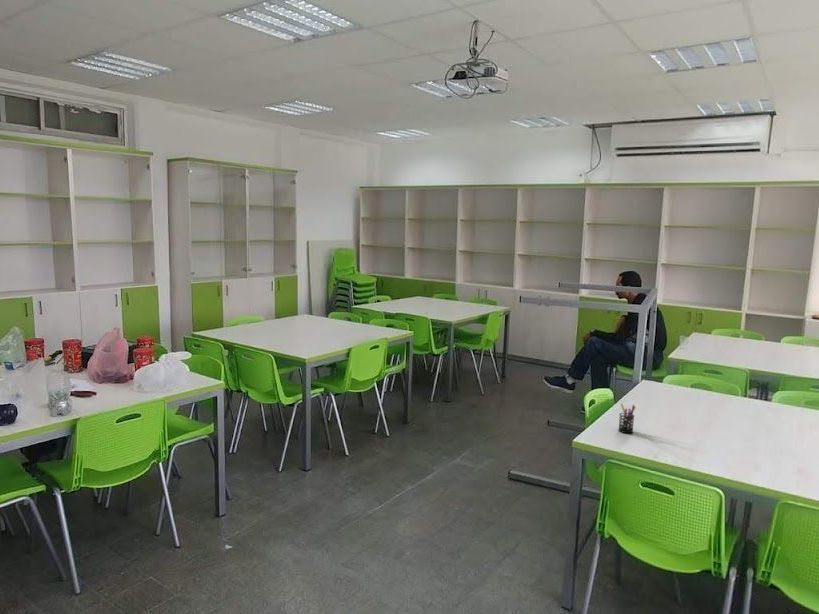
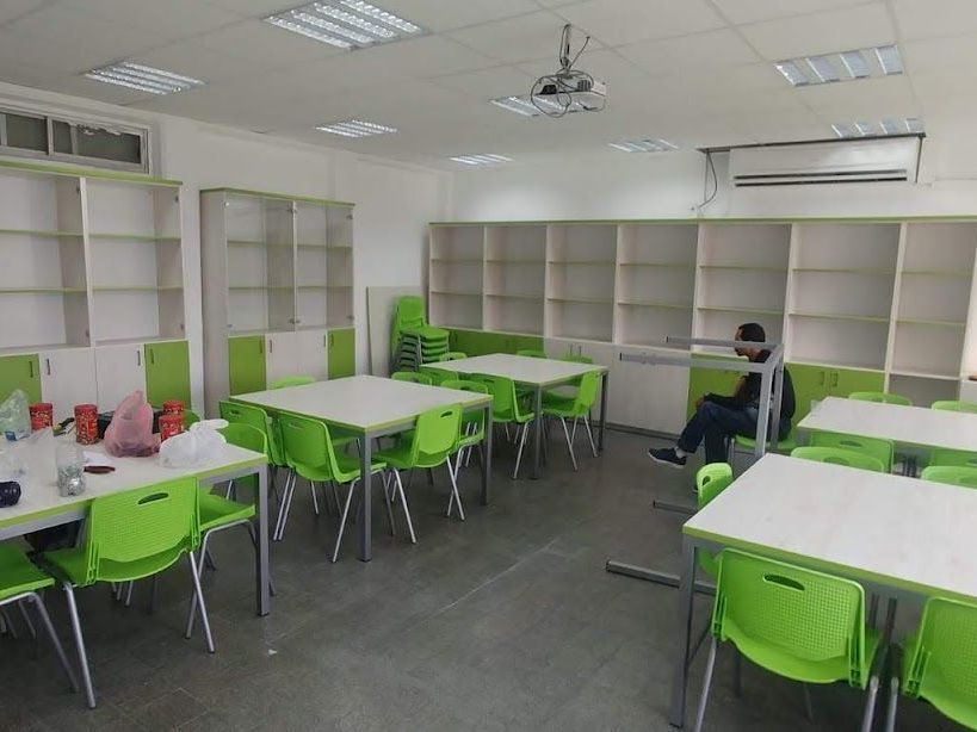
- pen holder (628, 417)
